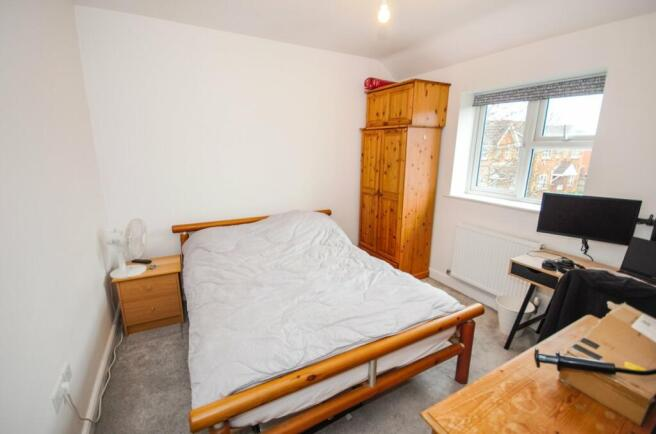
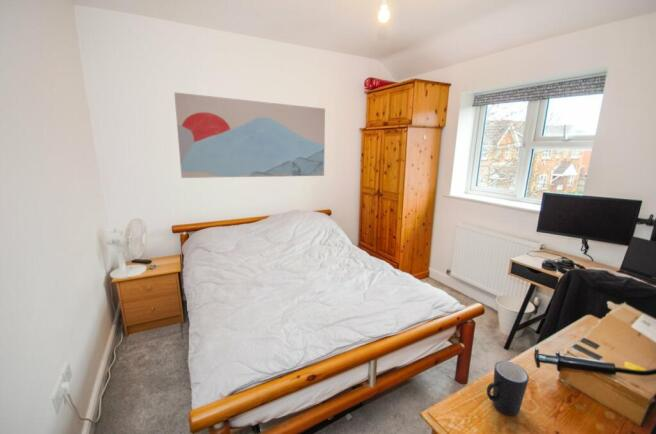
+ mug (504, 390)
+ wall art (259, 140)
